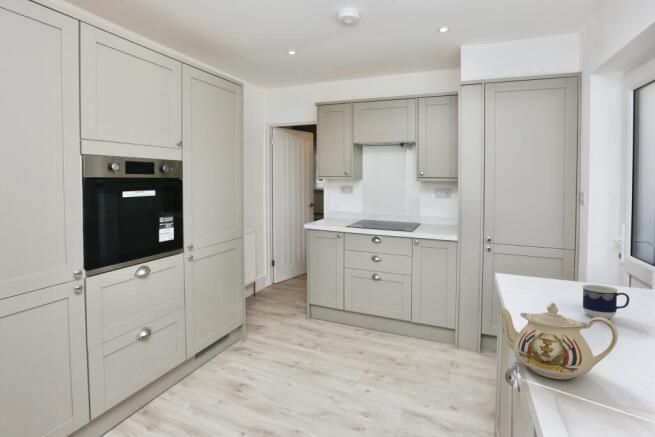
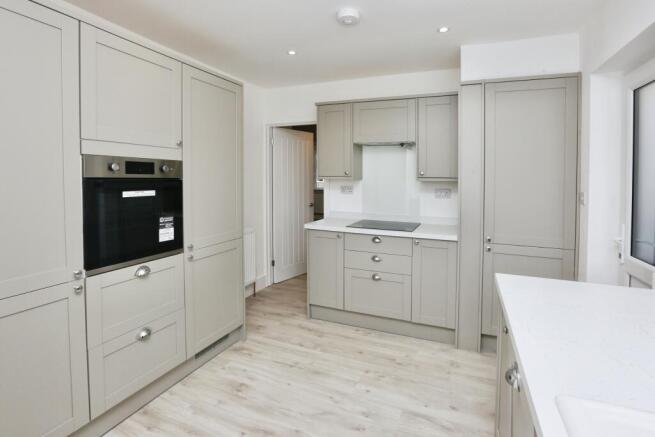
- teapot (552, 337)
- cup (604, 303)
